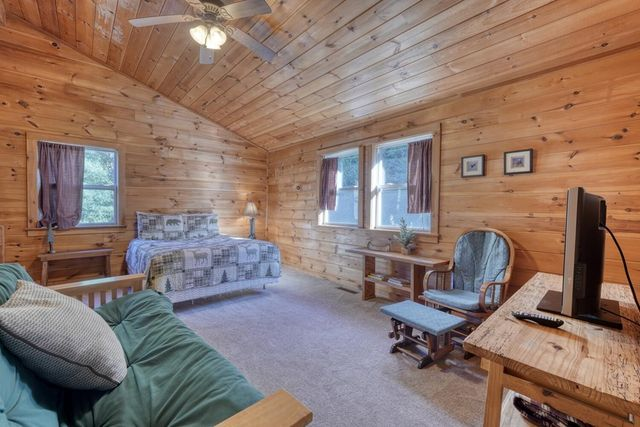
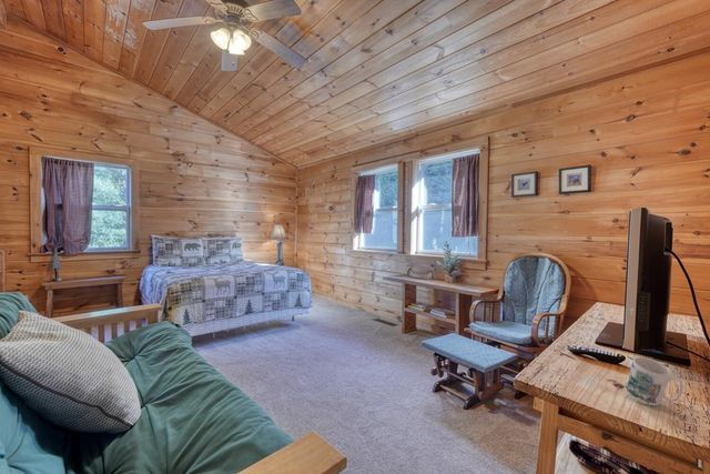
+ mug (652, 381)
